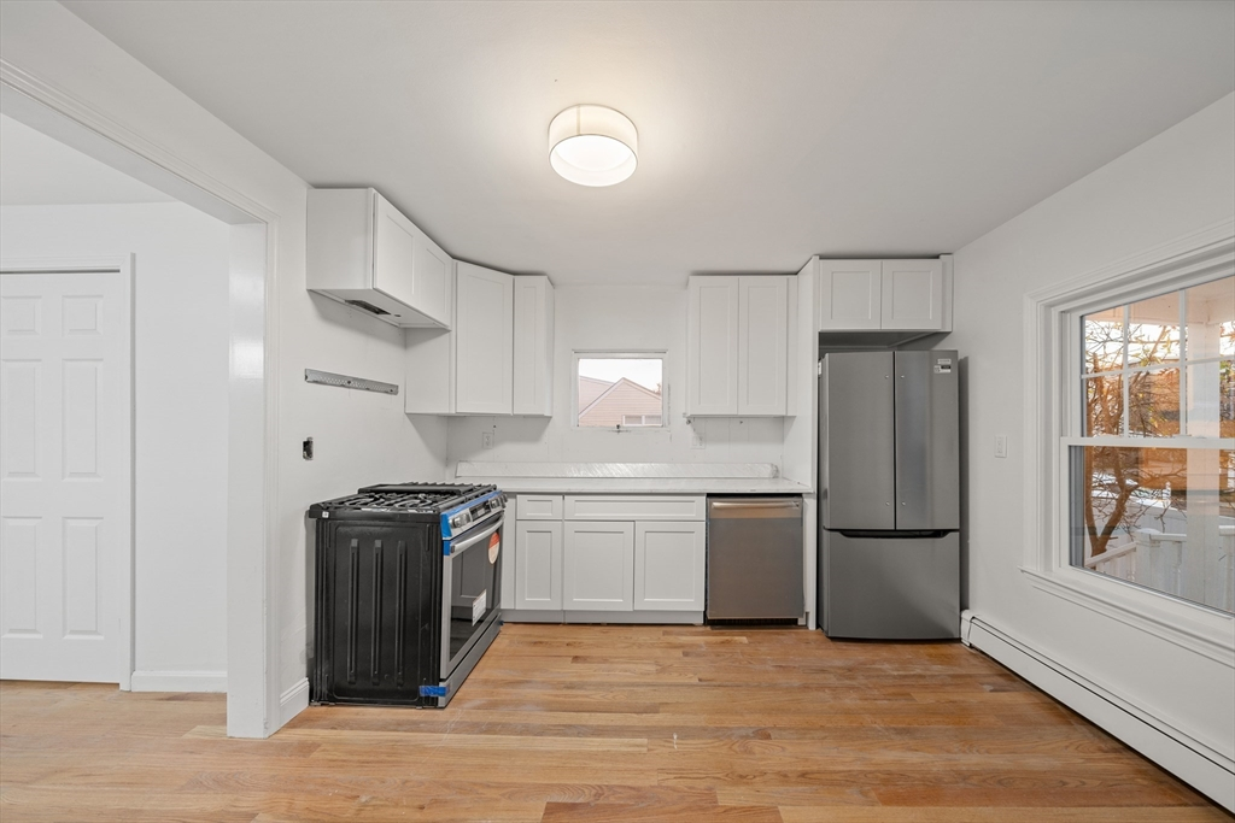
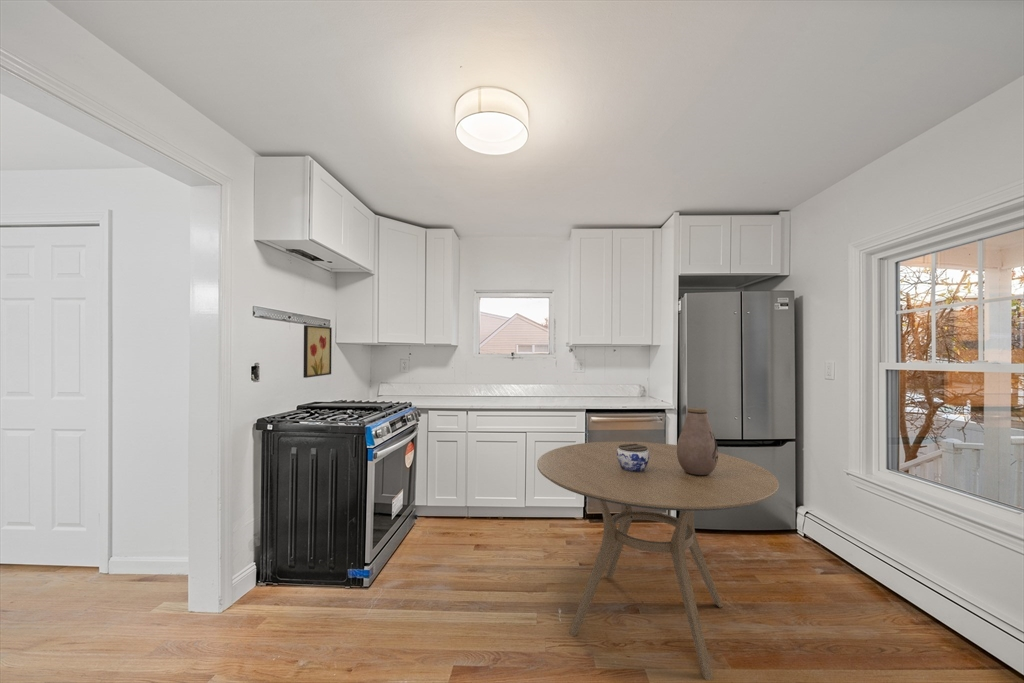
+ vase (697, 440)
+ jar (632, 456)
+ wall art (317, 351)
+ dining table (648, 542)
